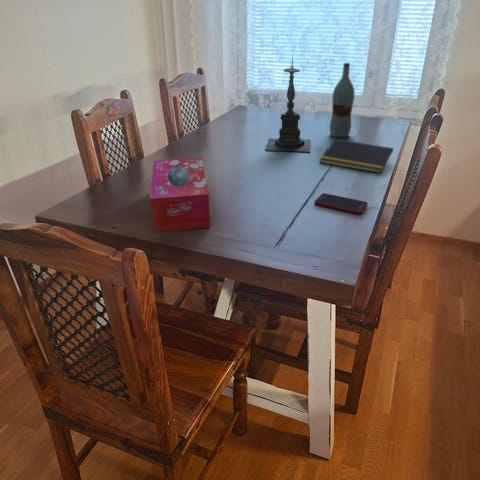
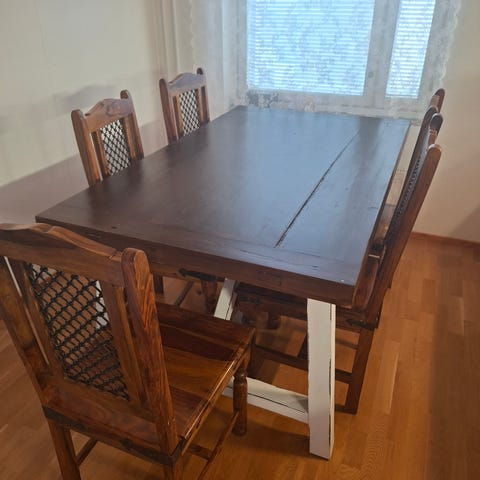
- bottle (343, 100)
- notepad (356, 155)
- tissue box (179, 191)
- cell phone (340, 203)
- candle holder (290, 102)
